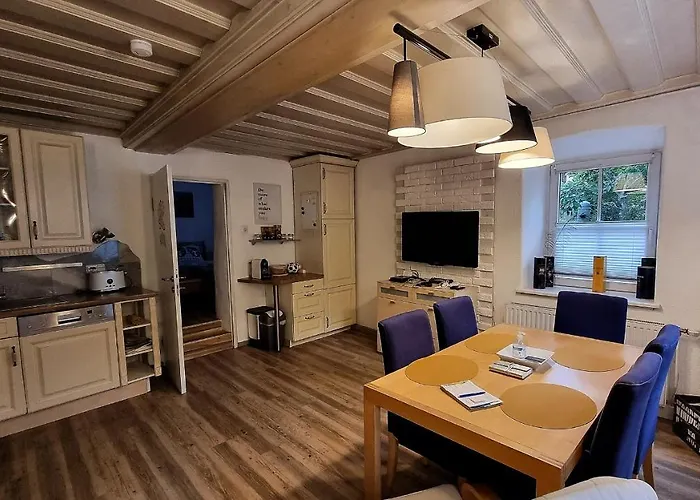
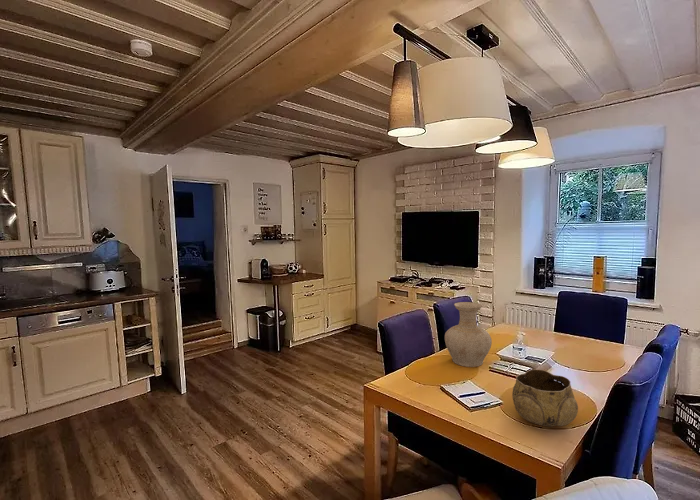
+ decorative bowl (542, 399)
+ vase (467, 333)
